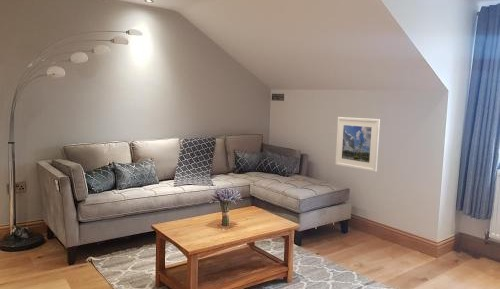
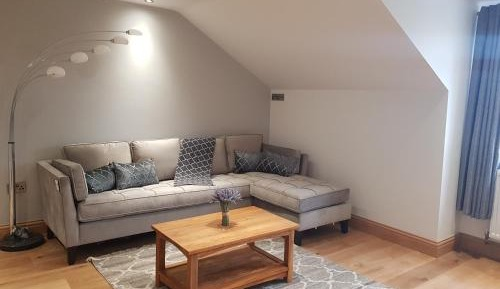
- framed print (356, 143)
